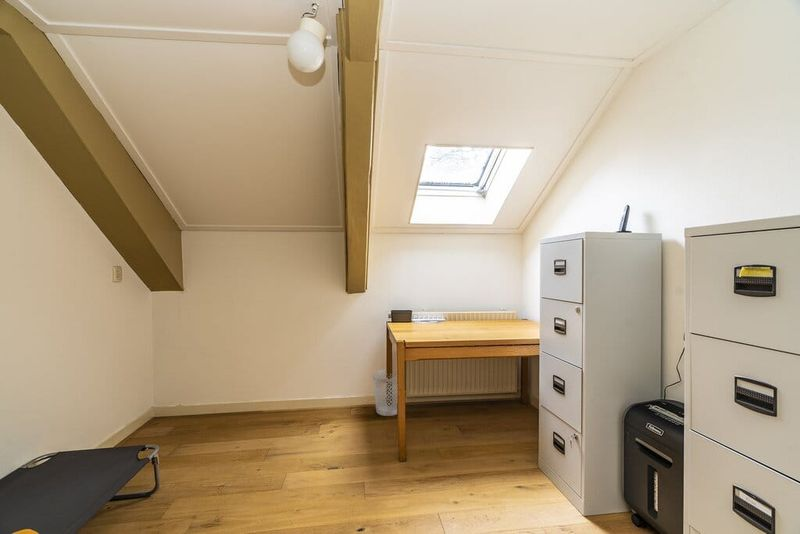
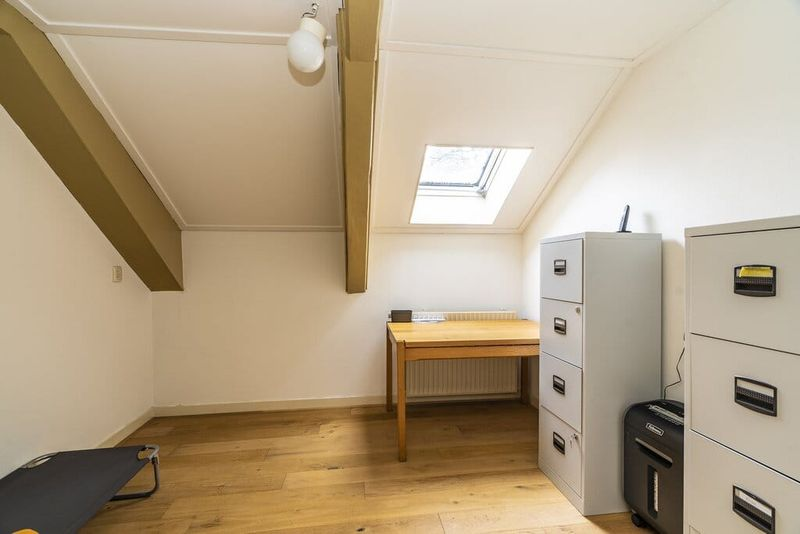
- wastebasket (388, 392)
